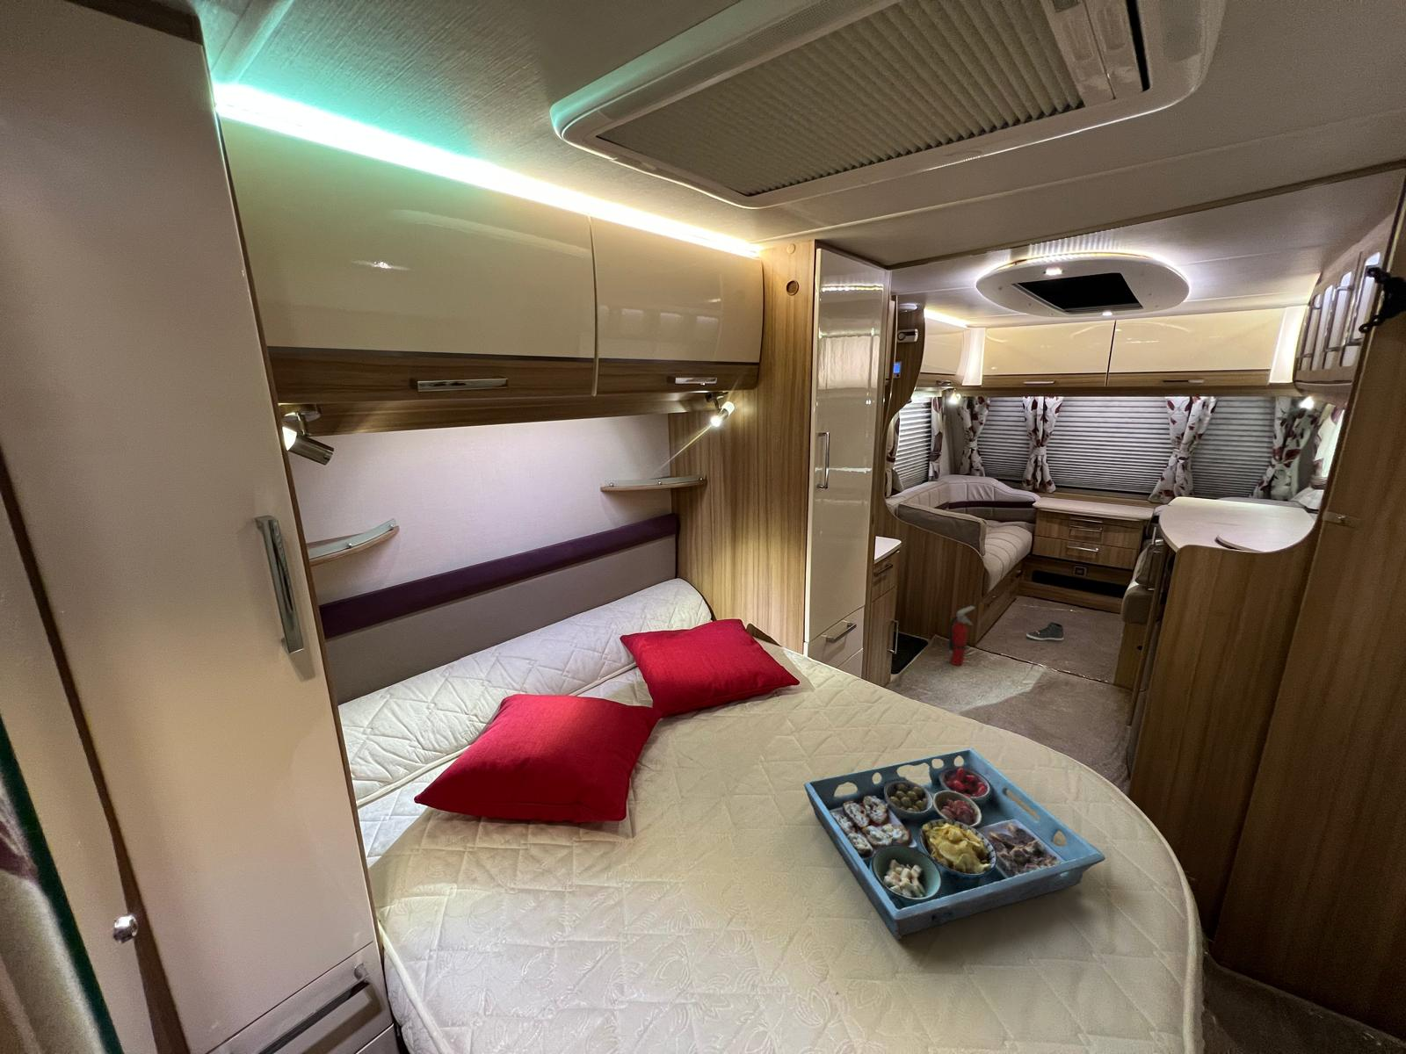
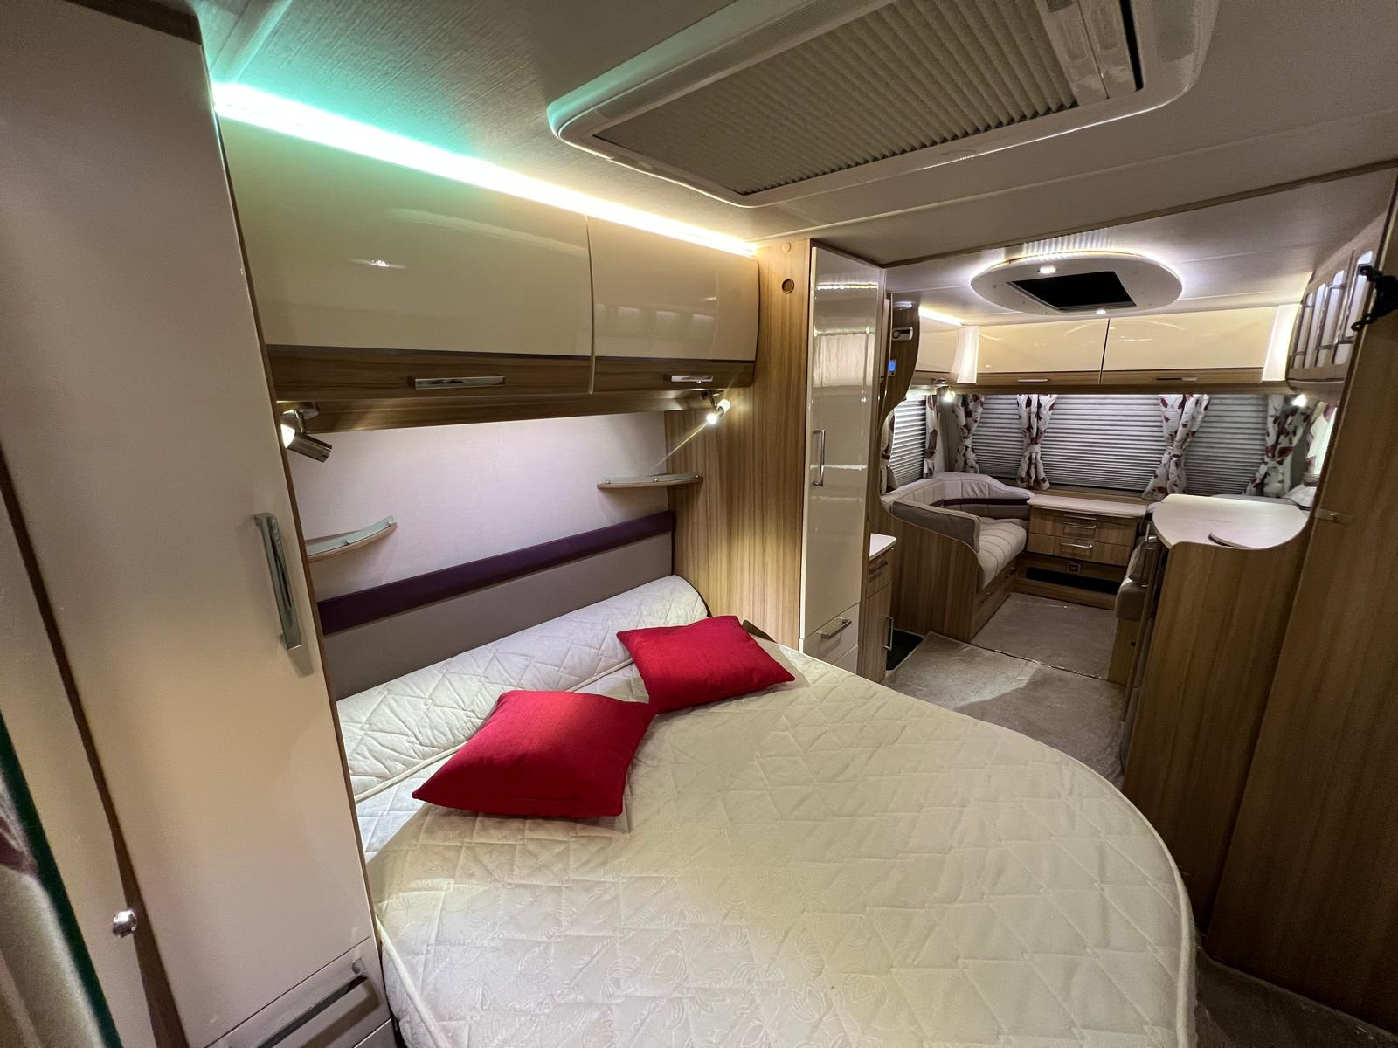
- sneaker (1045, 630)
- serving tray (940, 829)
- fire extinguisher (959, 636)
